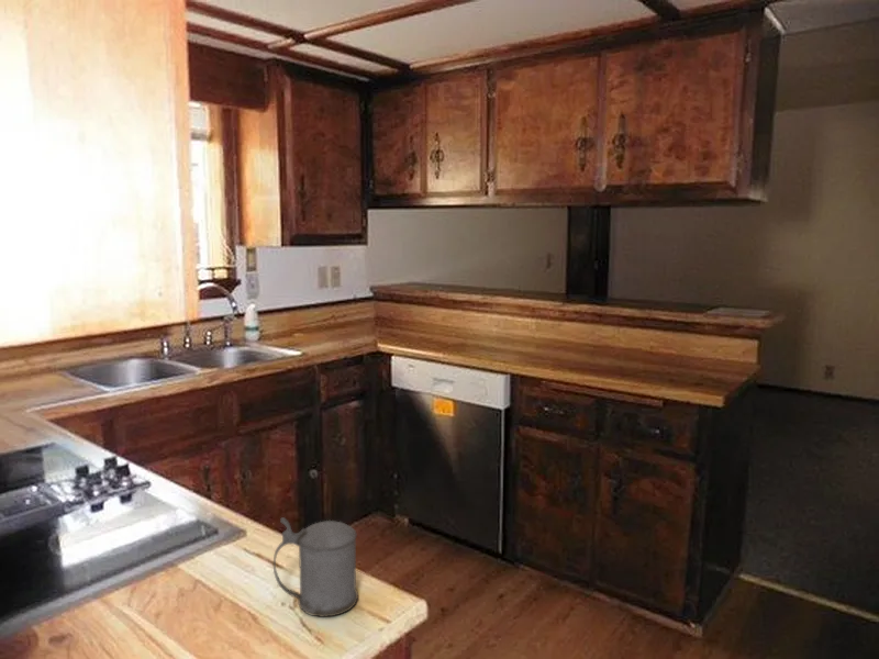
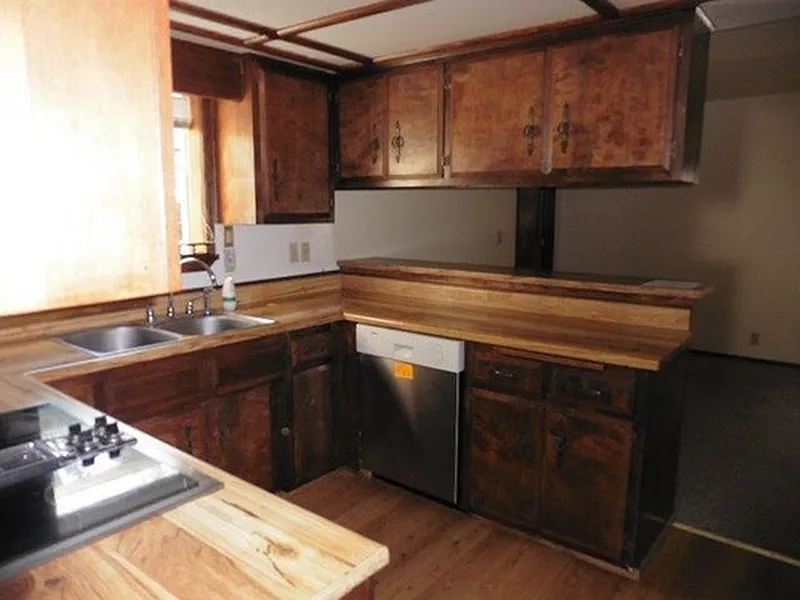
- beer stein (315, 558)
